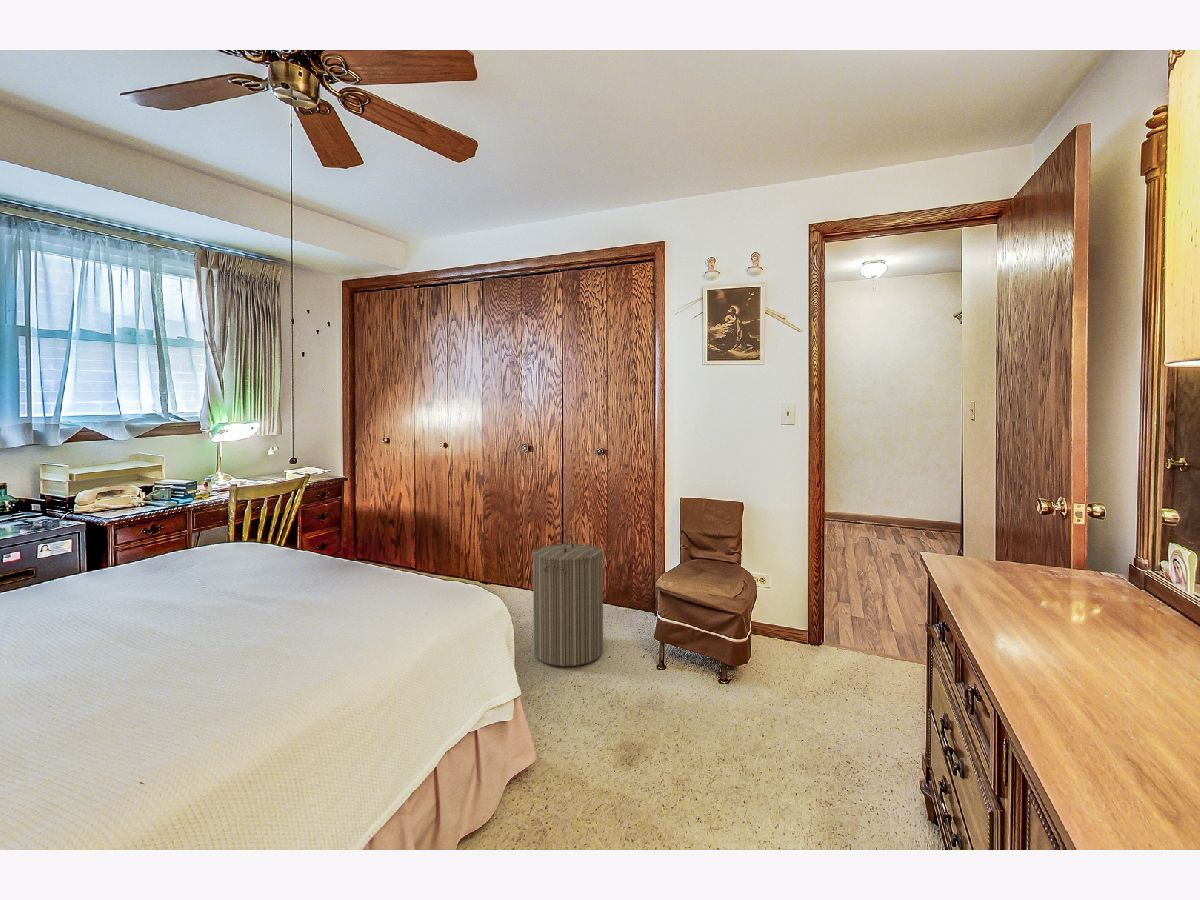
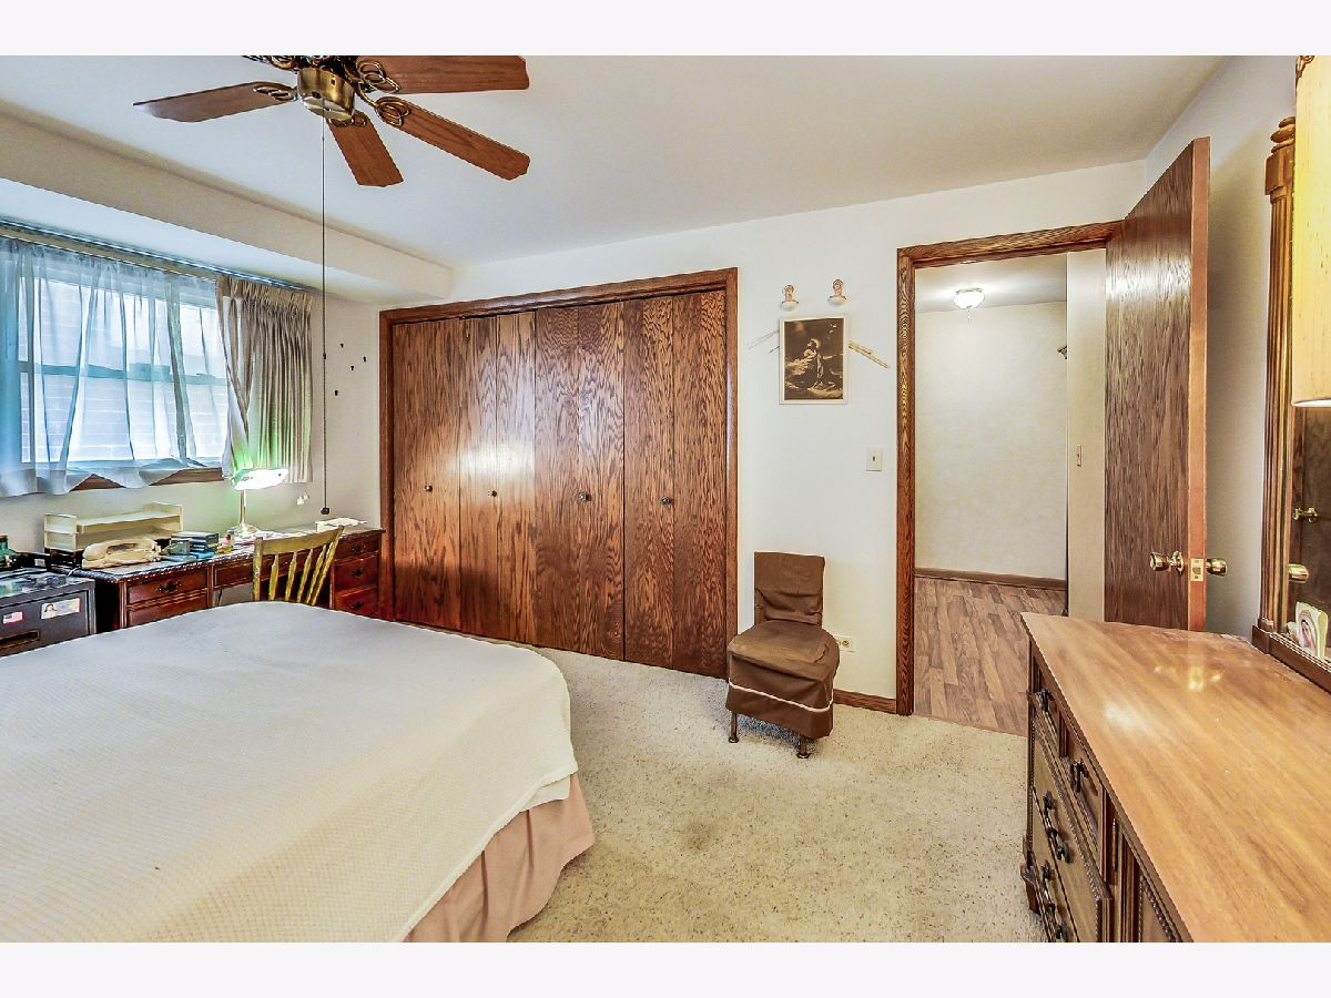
- laundry hamper (568, 593)
